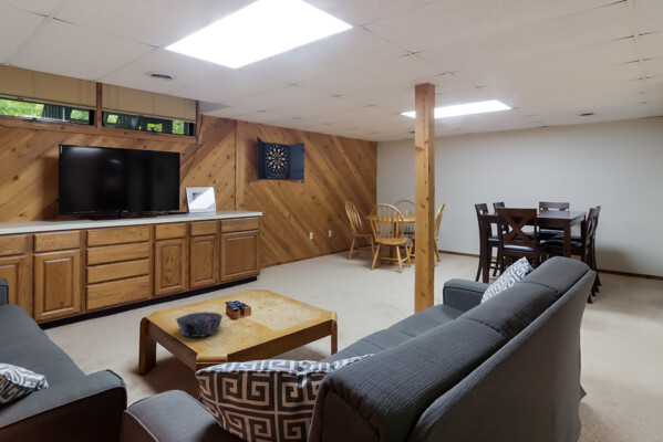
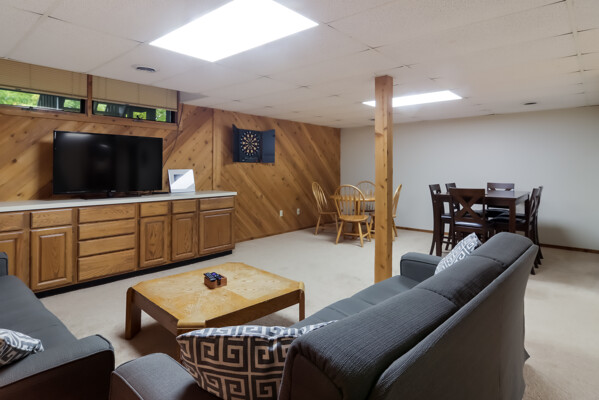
- decorative bowl (199, 324)
